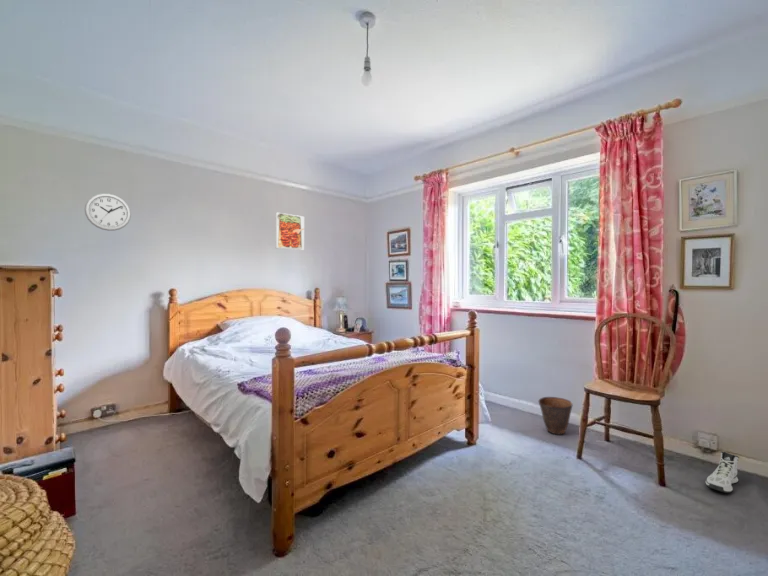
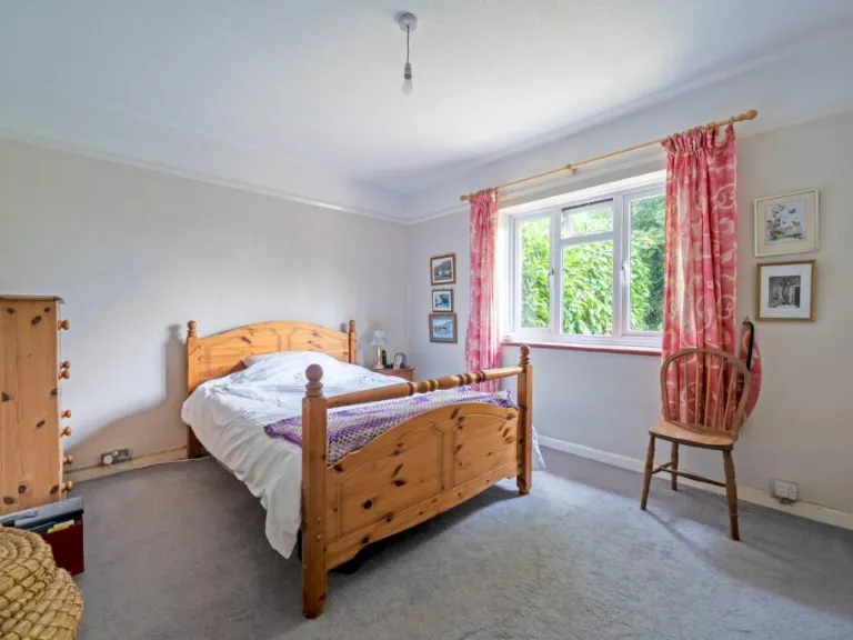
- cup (555, 416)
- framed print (290, 231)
- wall clock (108, 211)
- sneaker (721, 469)
